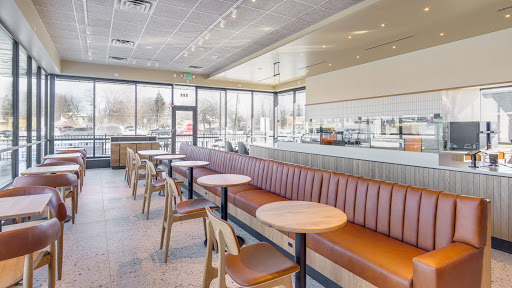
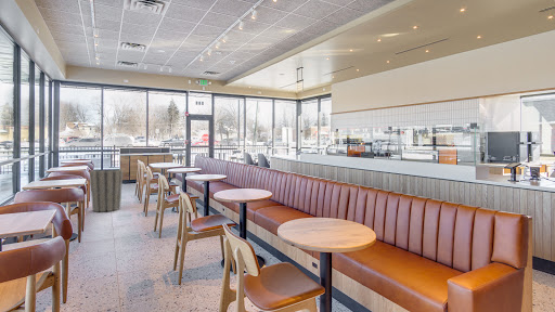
+ trash can (106, 190)
